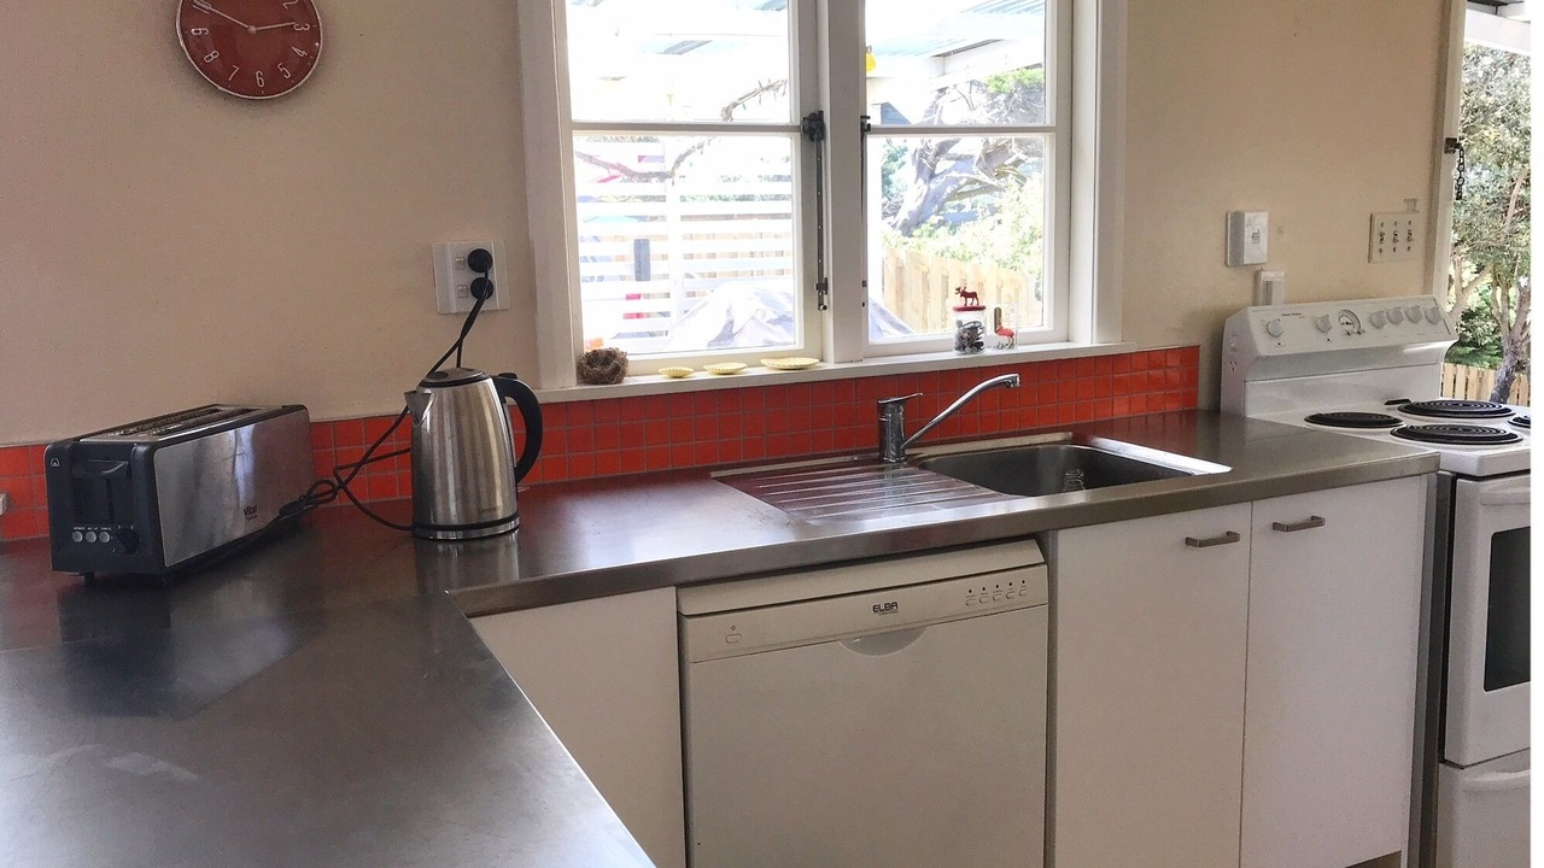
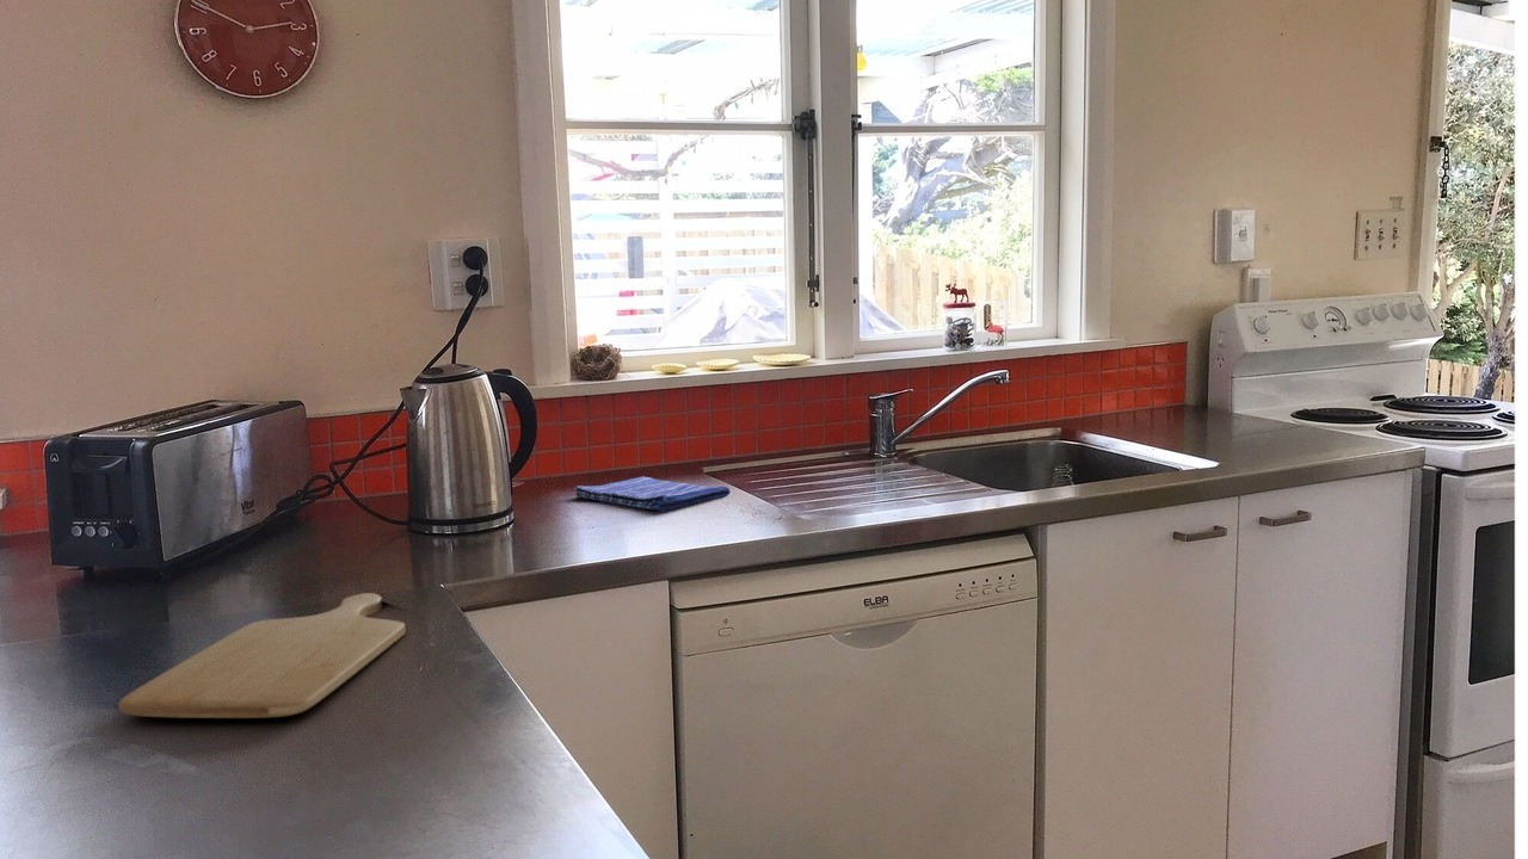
+ dish towel (652, 489)
+ chopping board (298, 647)
